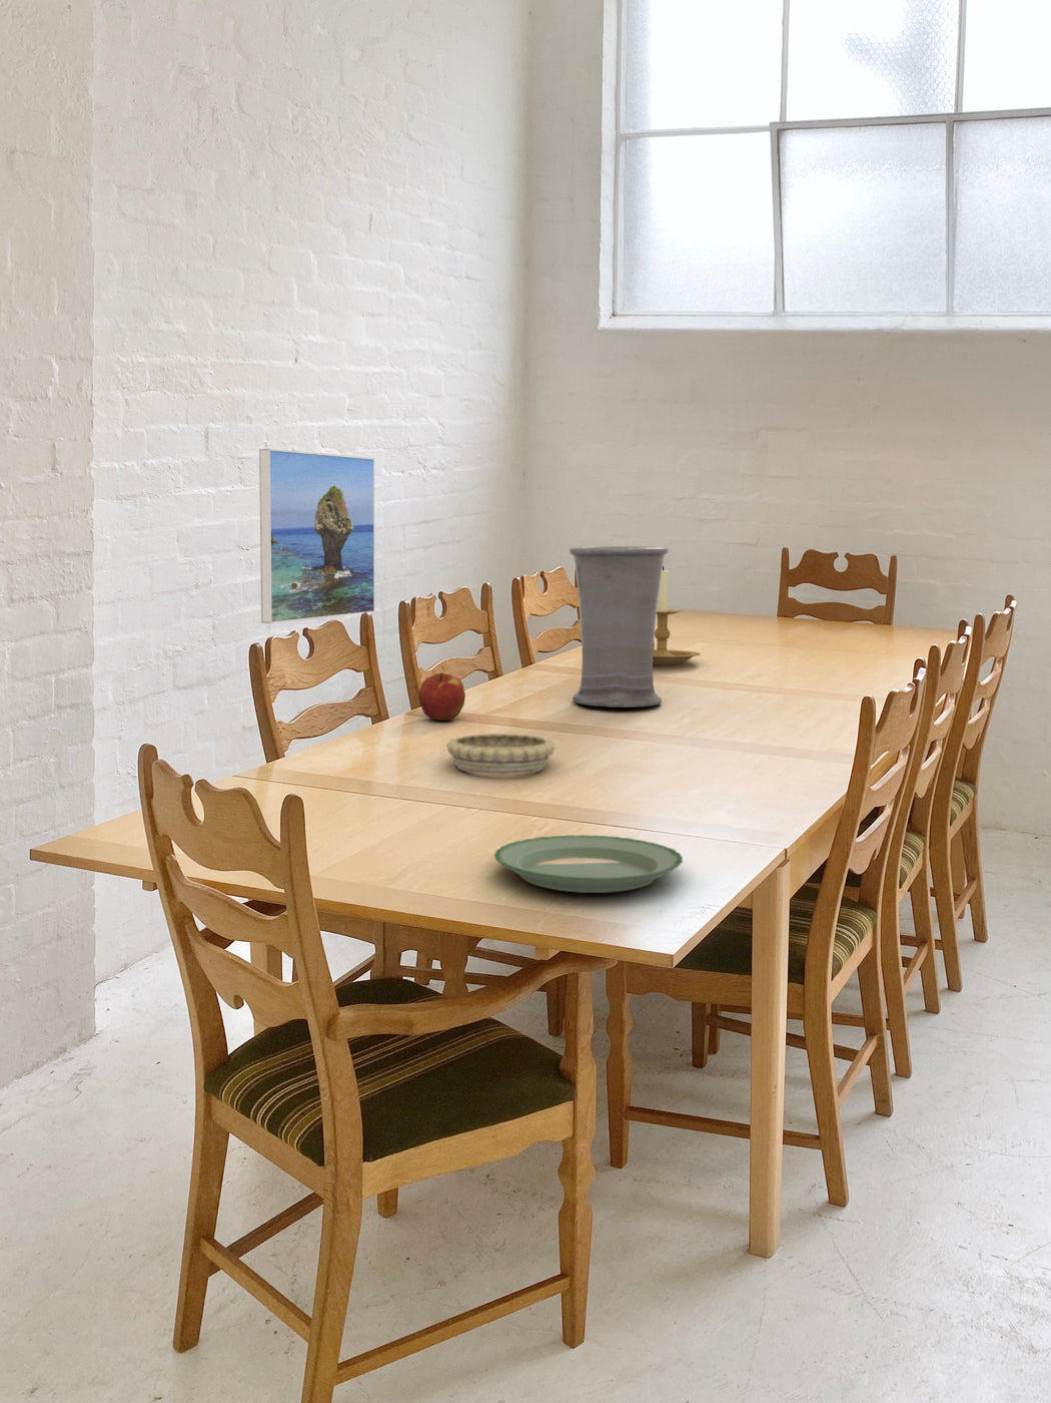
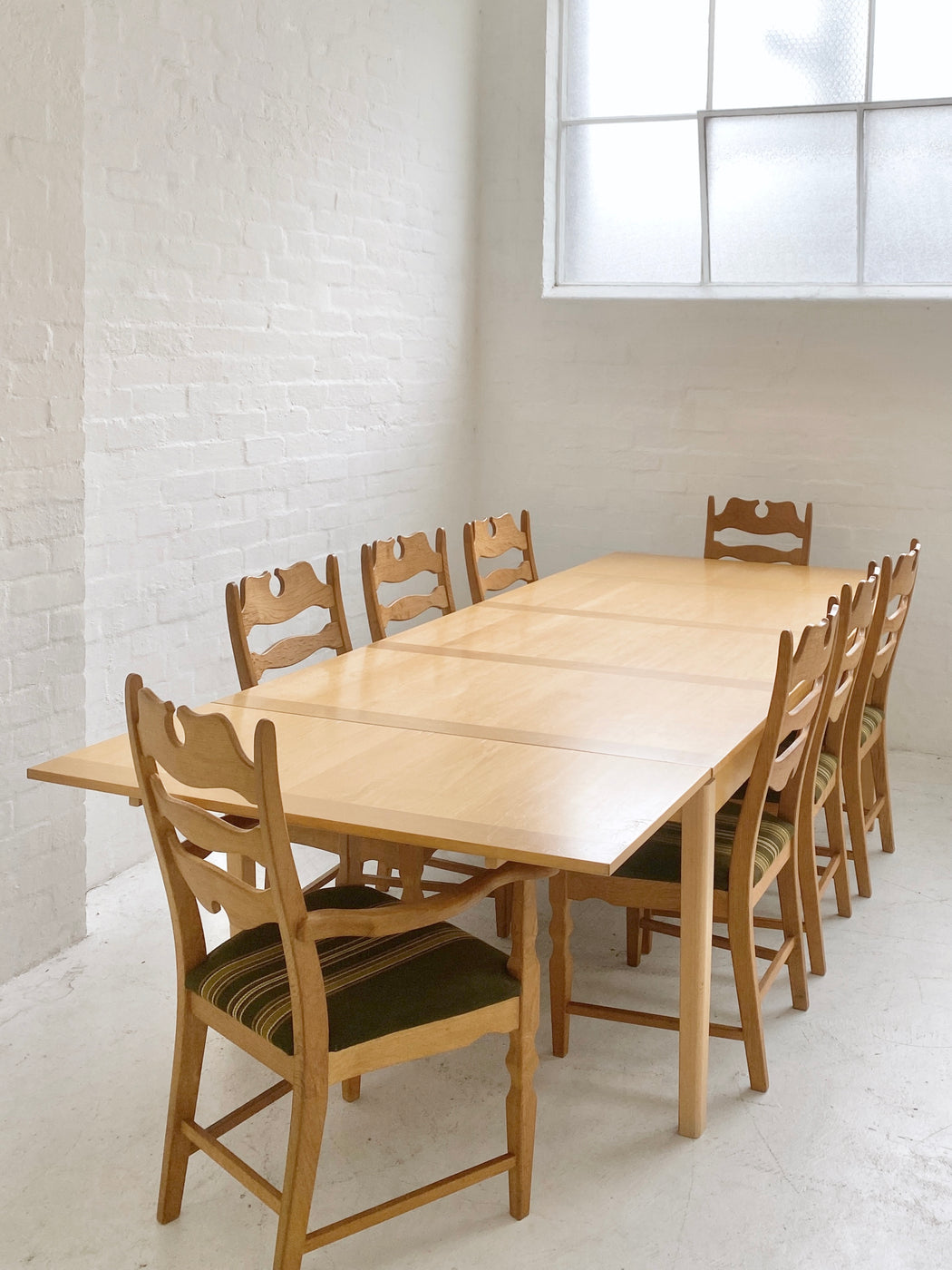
- candle holder (661, 614)
- decorative bowl (500, 753)
- apple (443, 696)
- plate (587, 866)
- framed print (320, 535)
- vase (617, 624)
